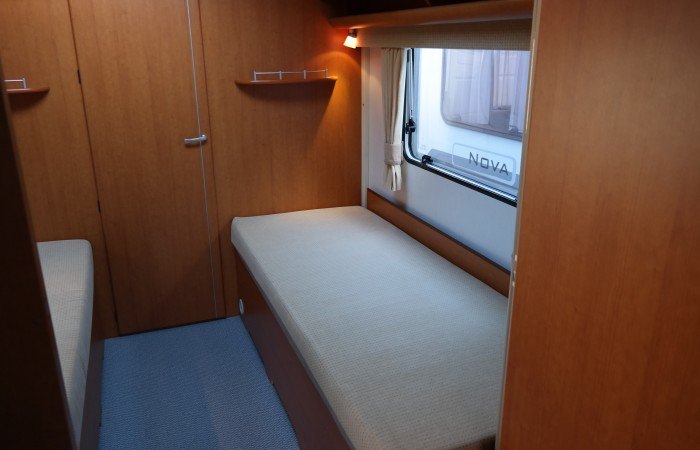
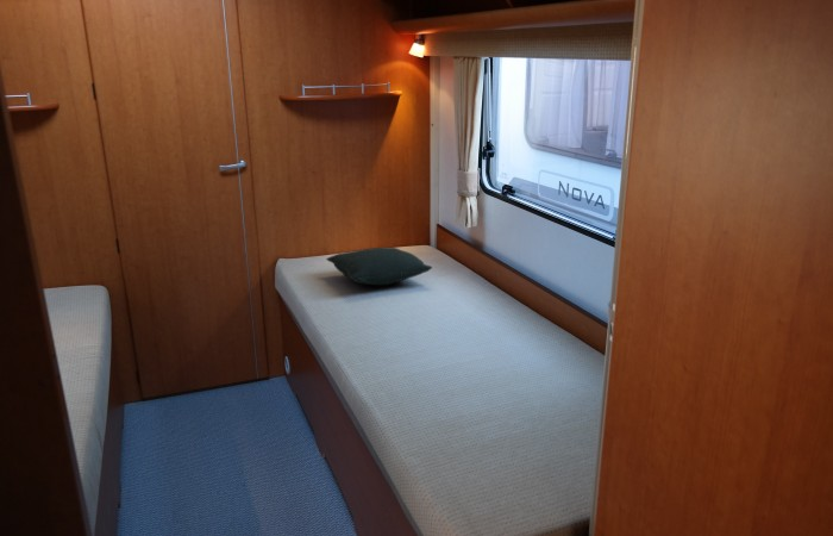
+ pillow (377, 263)
